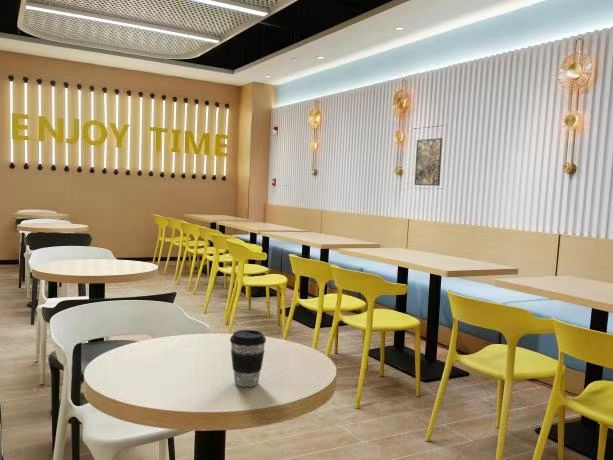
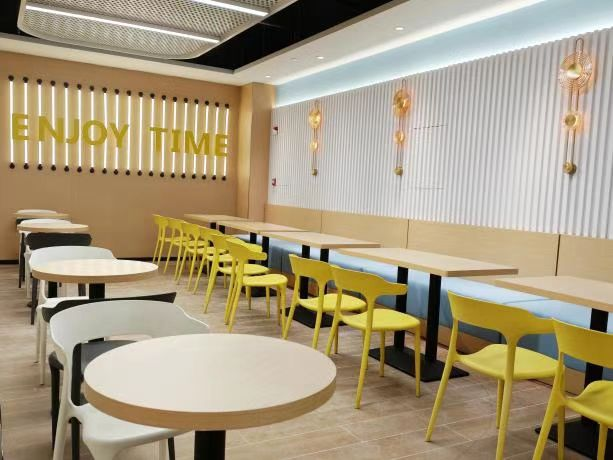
- coffee cup (247, 358)
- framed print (428, 162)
